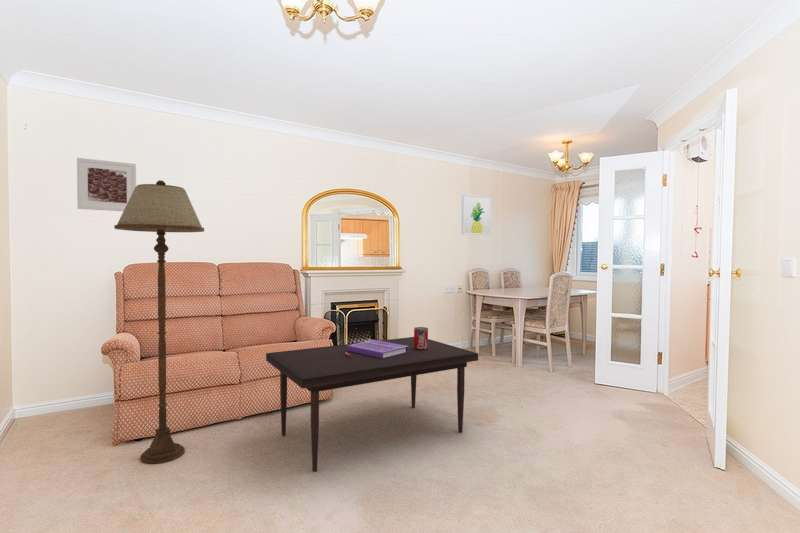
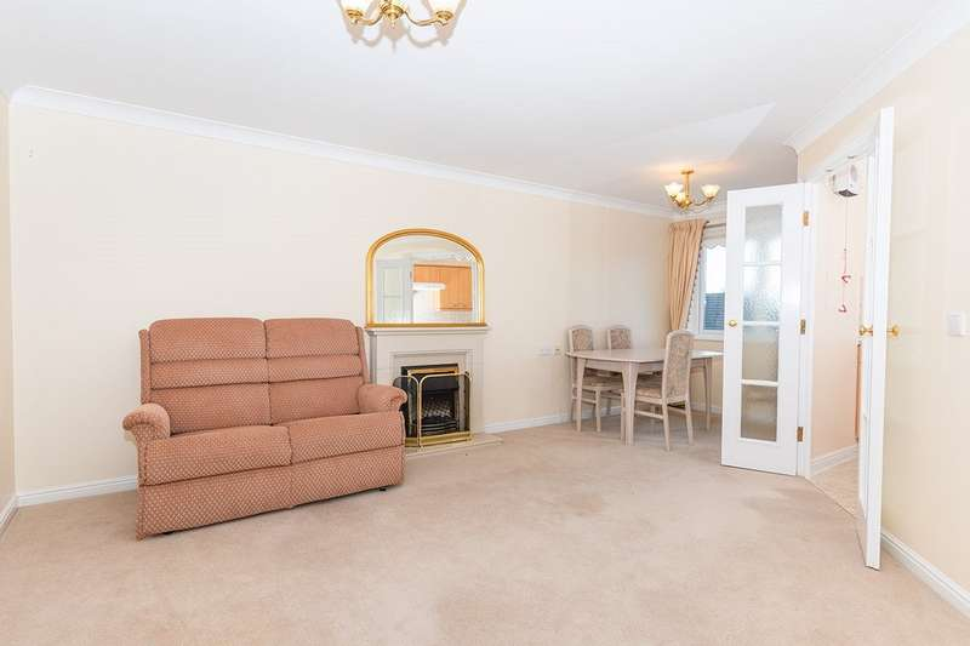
- wall art (476, 215)
- coffee table (372, 382)
- floor lamp (162, 318)
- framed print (107, 185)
